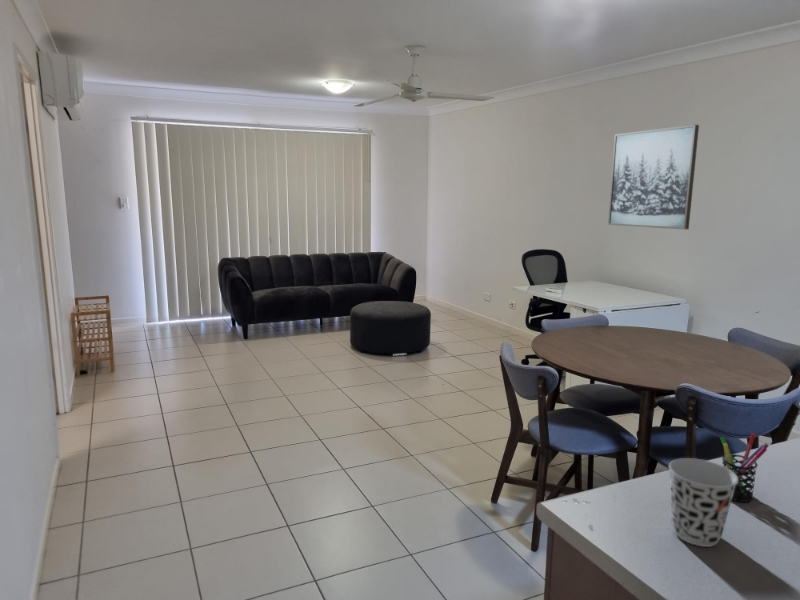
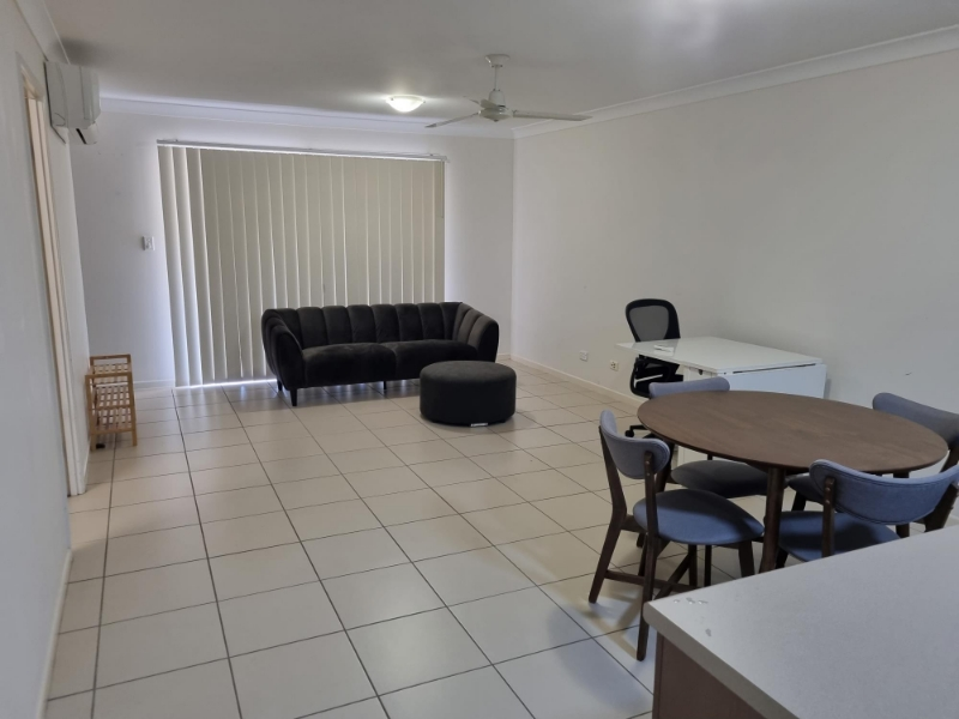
- cup (699, 503)
- pen holder (737, 462)
- wall art (649, 179)
